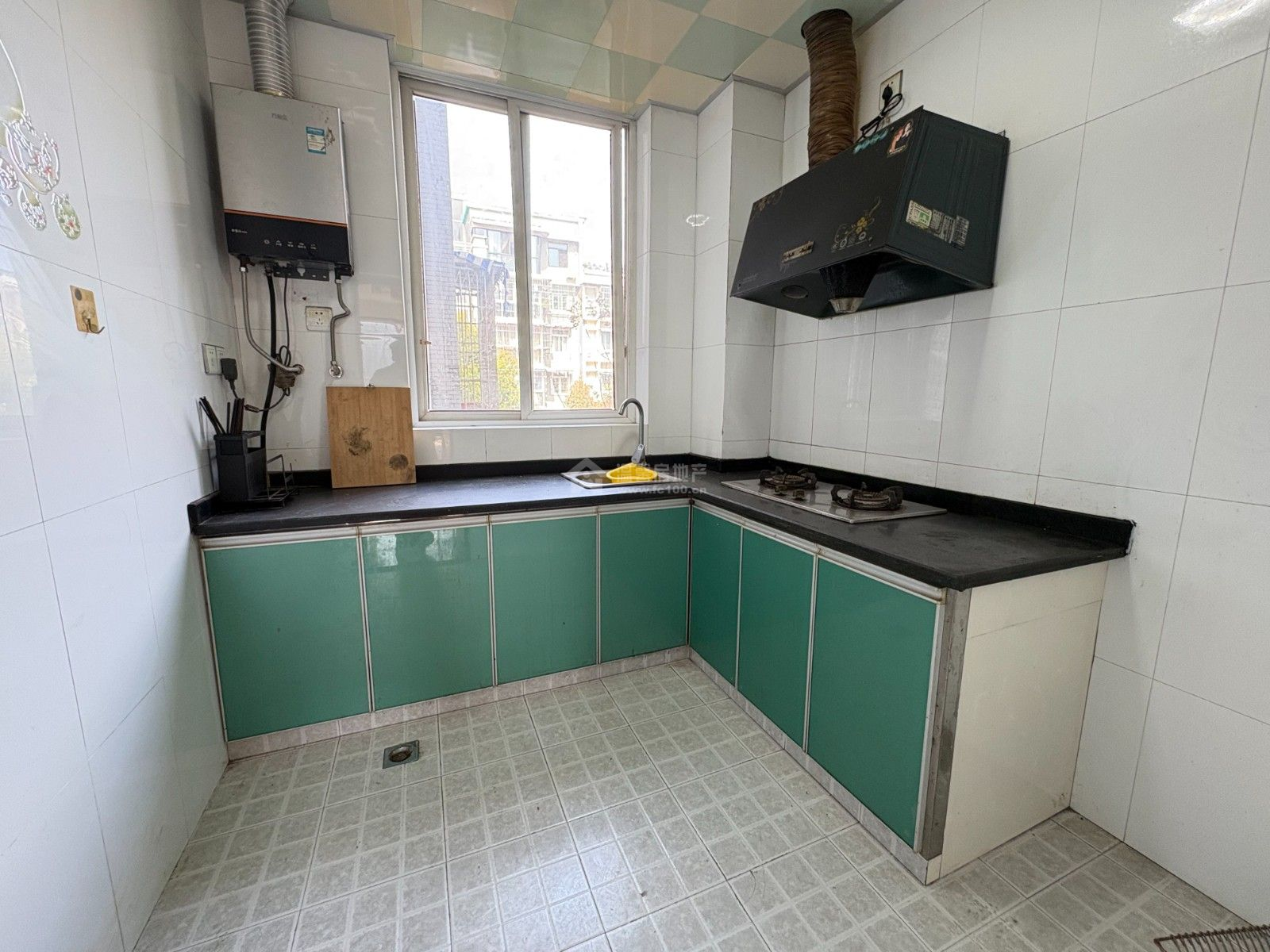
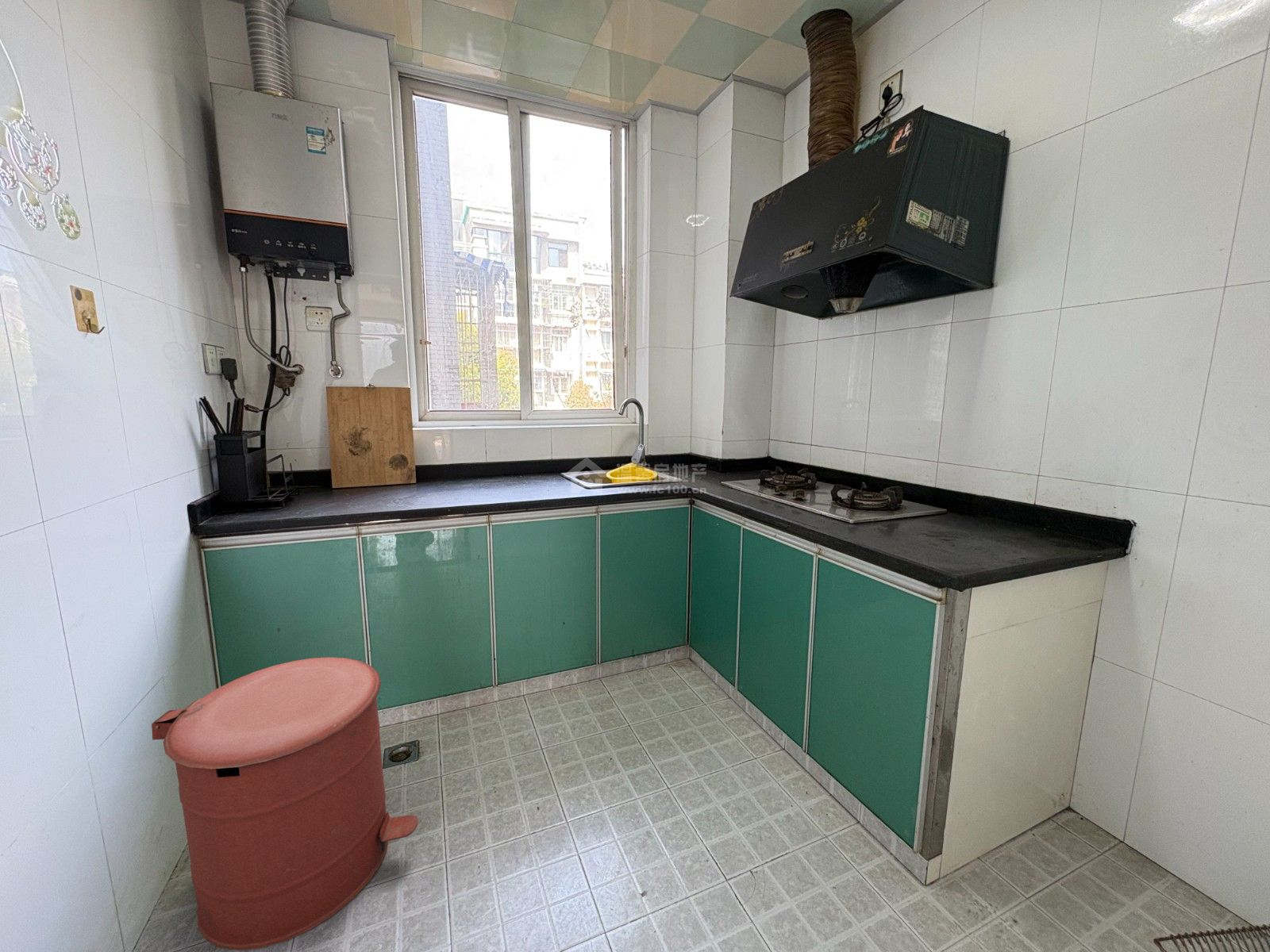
+ trash can (294, 782)
